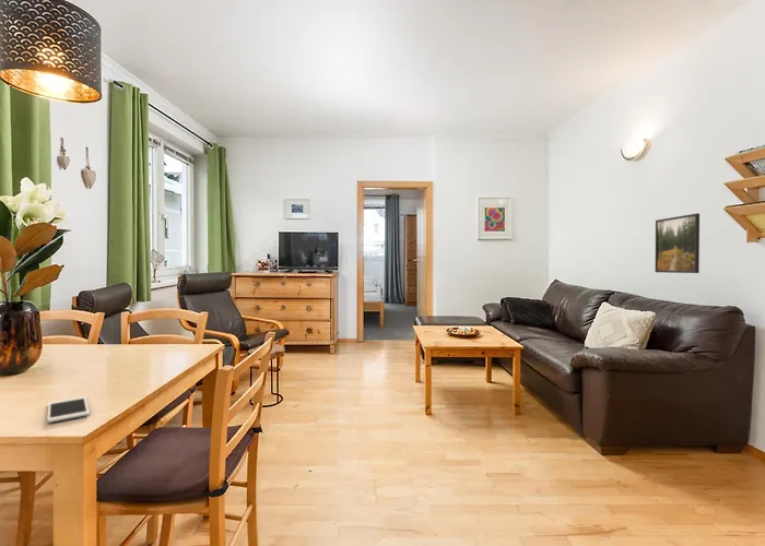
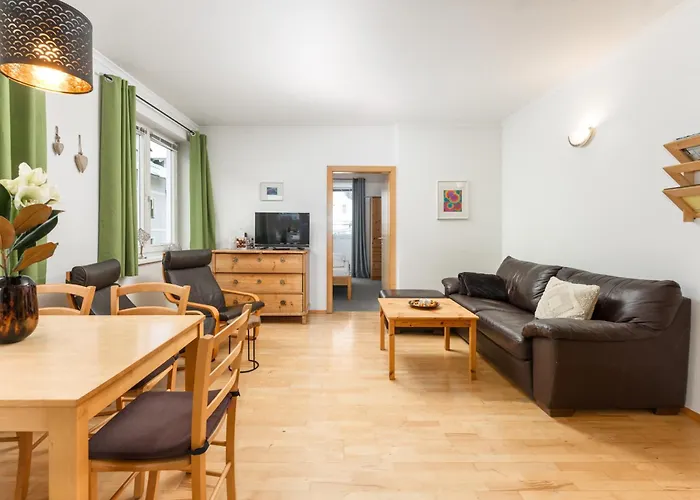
- cell phone (68, 407)
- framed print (675, 245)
